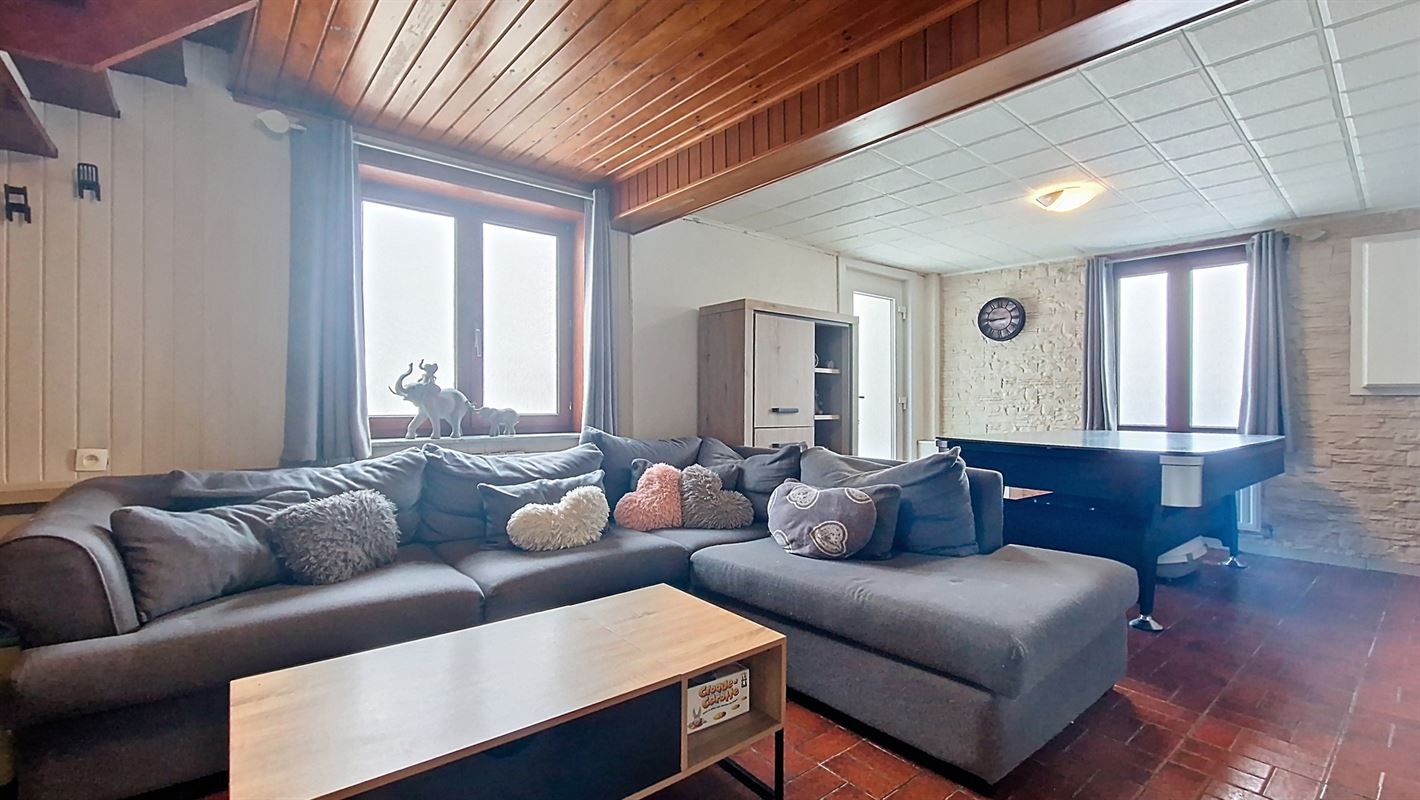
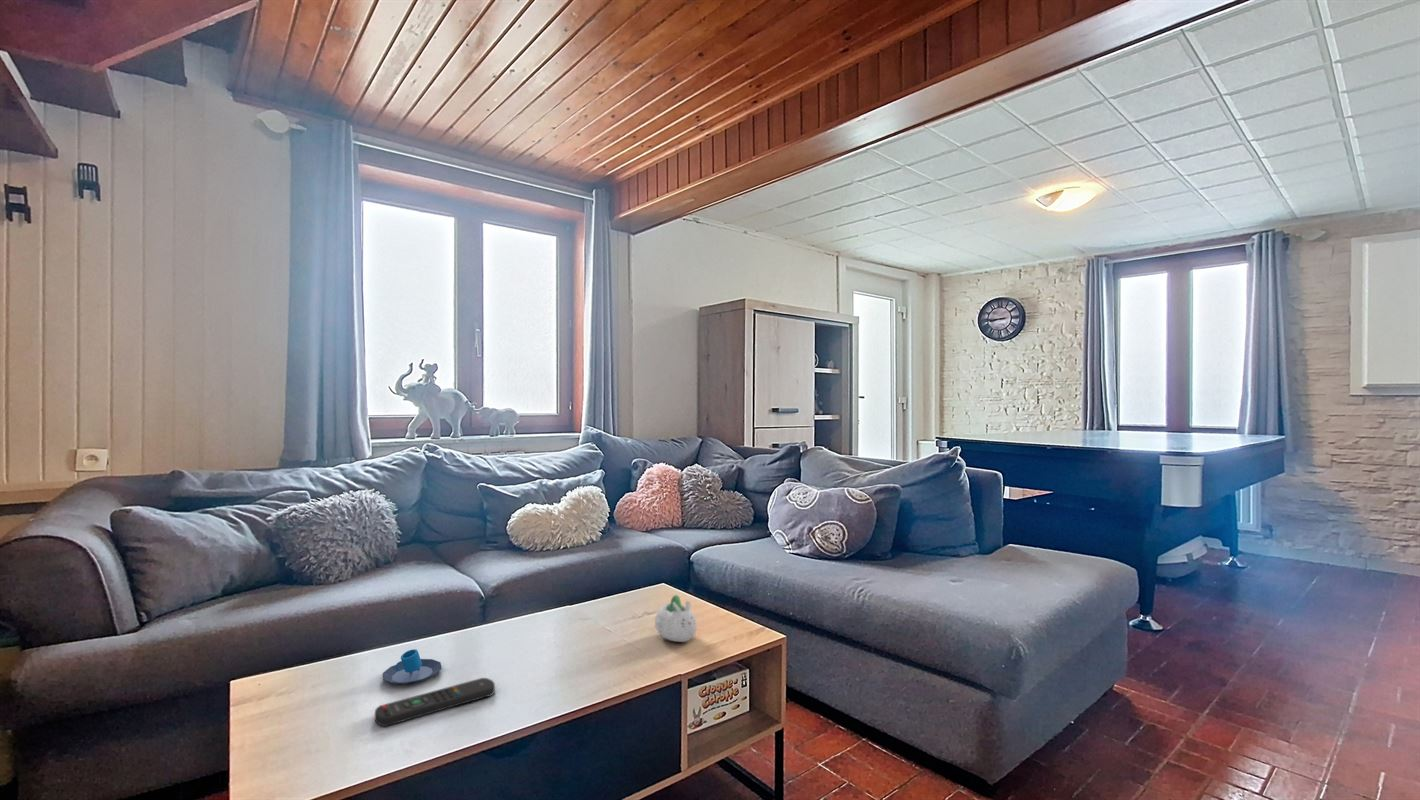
+ succulent planter (676, 616)
+ mug (412, 662)
+ remote control (437, 699)
